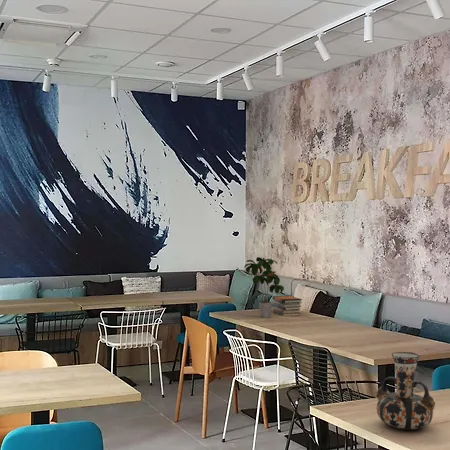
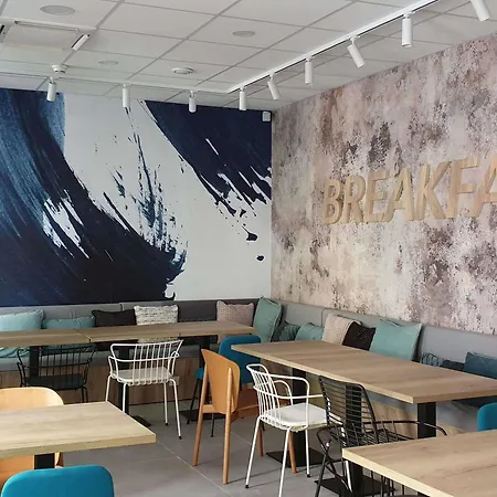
- decorative vase (404, 389)
- book stack (286, 305)
- potted plant (264, 286)
